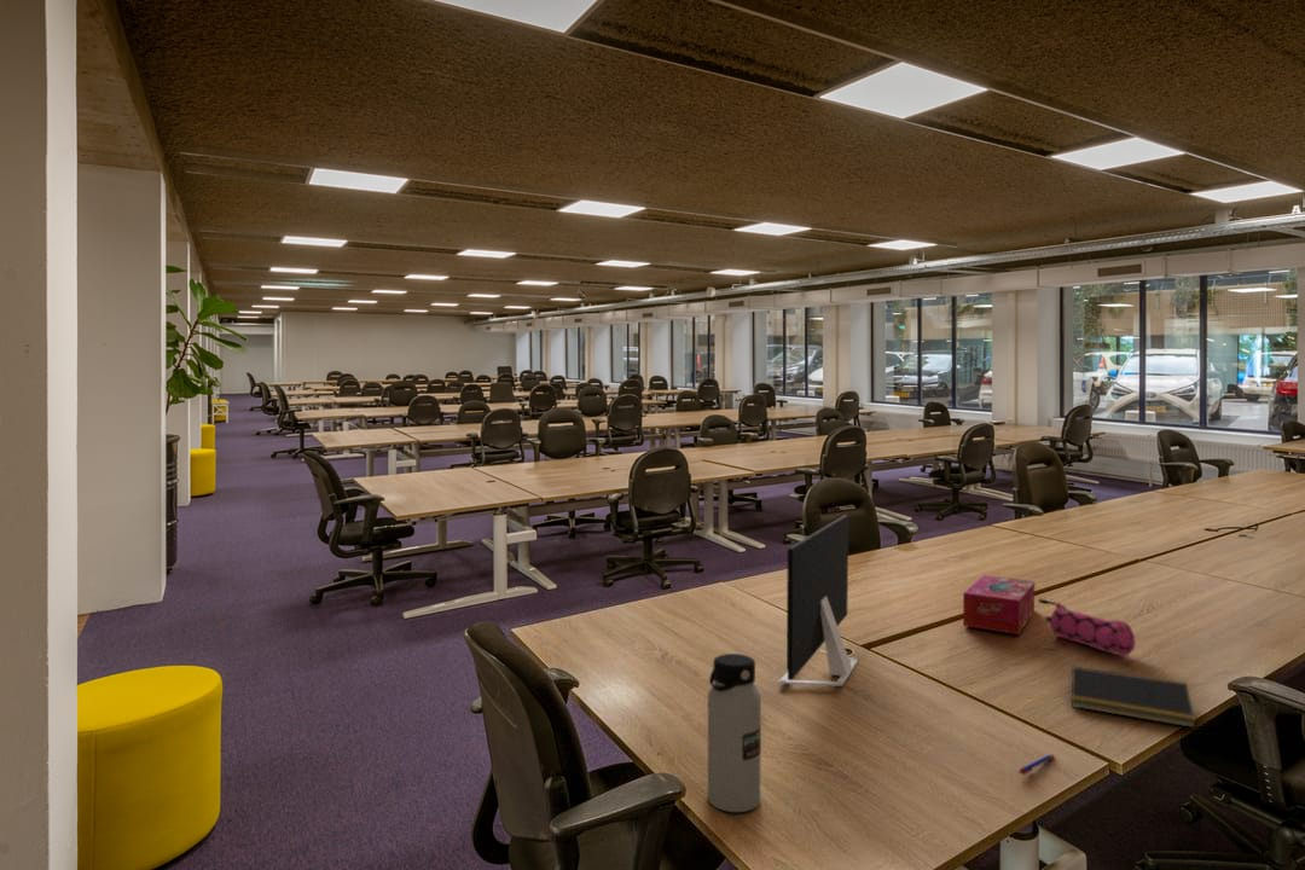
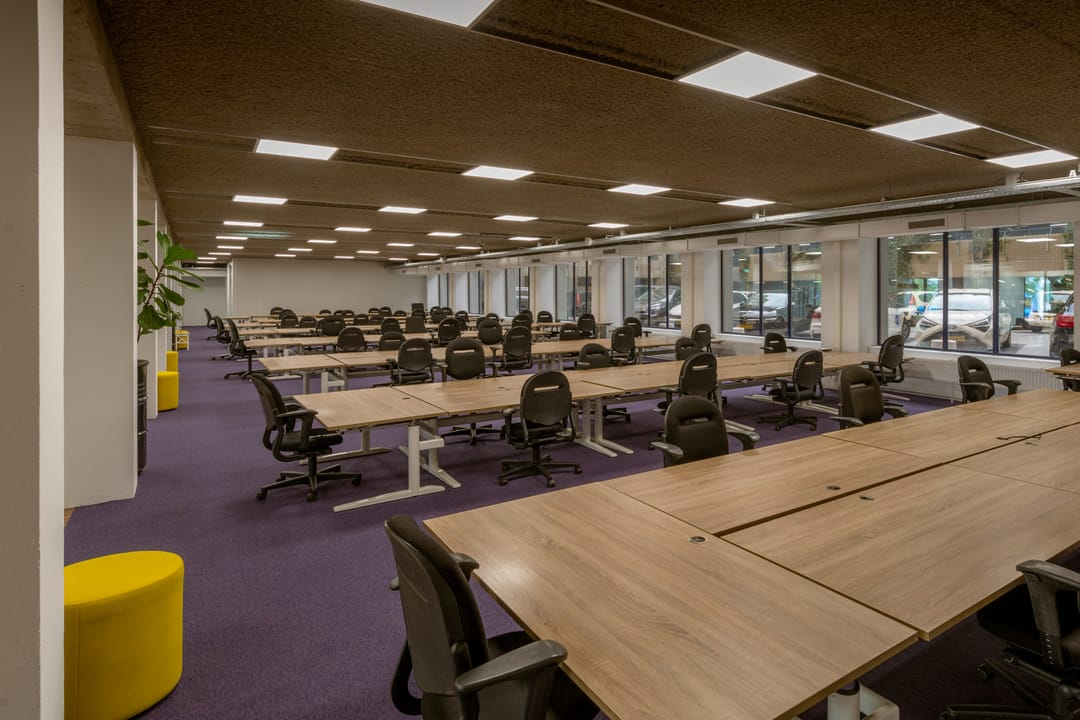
- tissue box (999, 602)
- water bottle (733, 729)
- pen (1037, 762)
- notepad (1129, 694)
- pencil case (1090, 628)
- monitor (822, 598)
